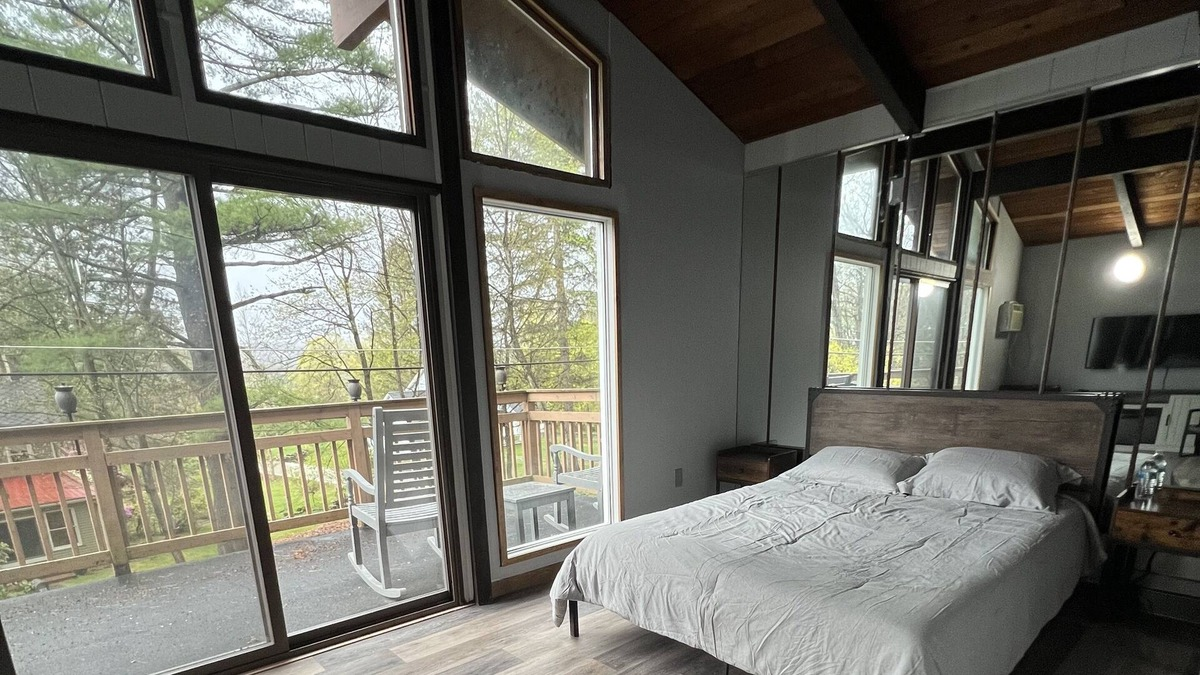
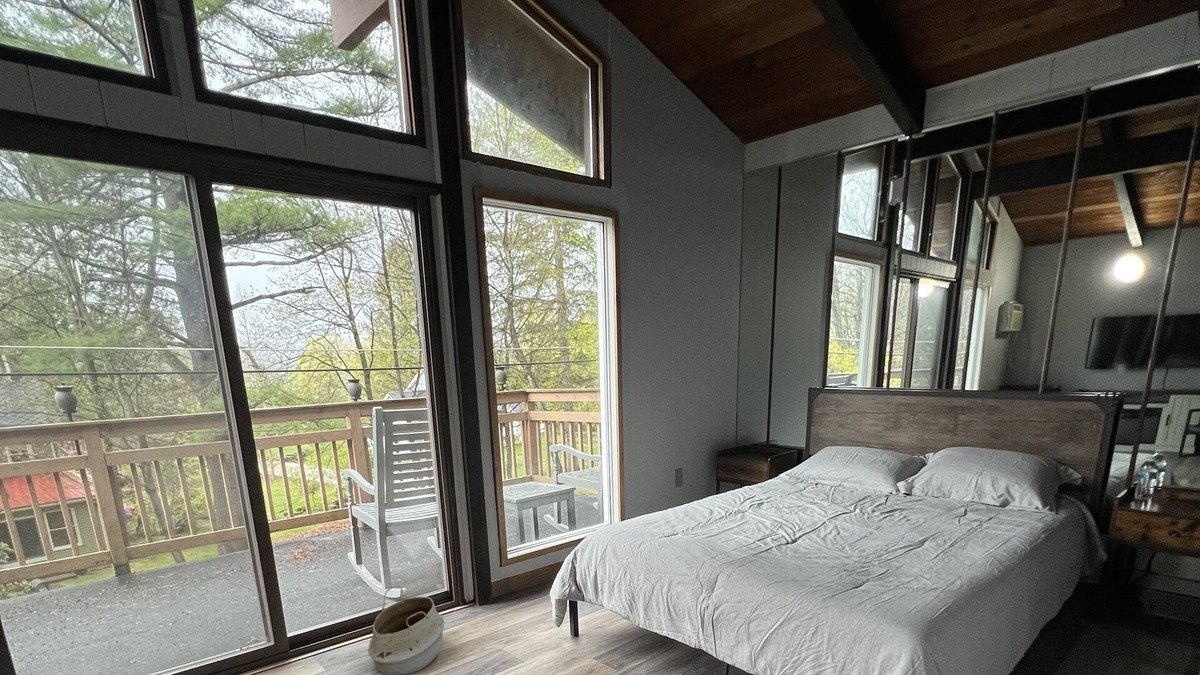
+ woven basket (405, 625)
